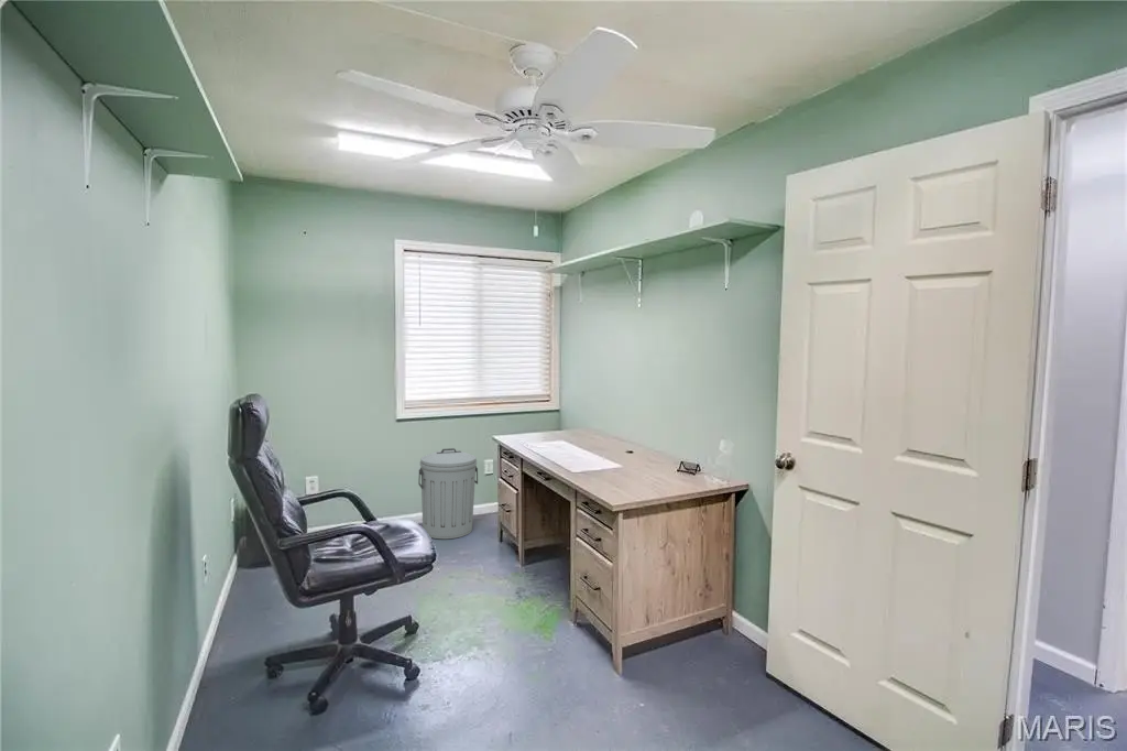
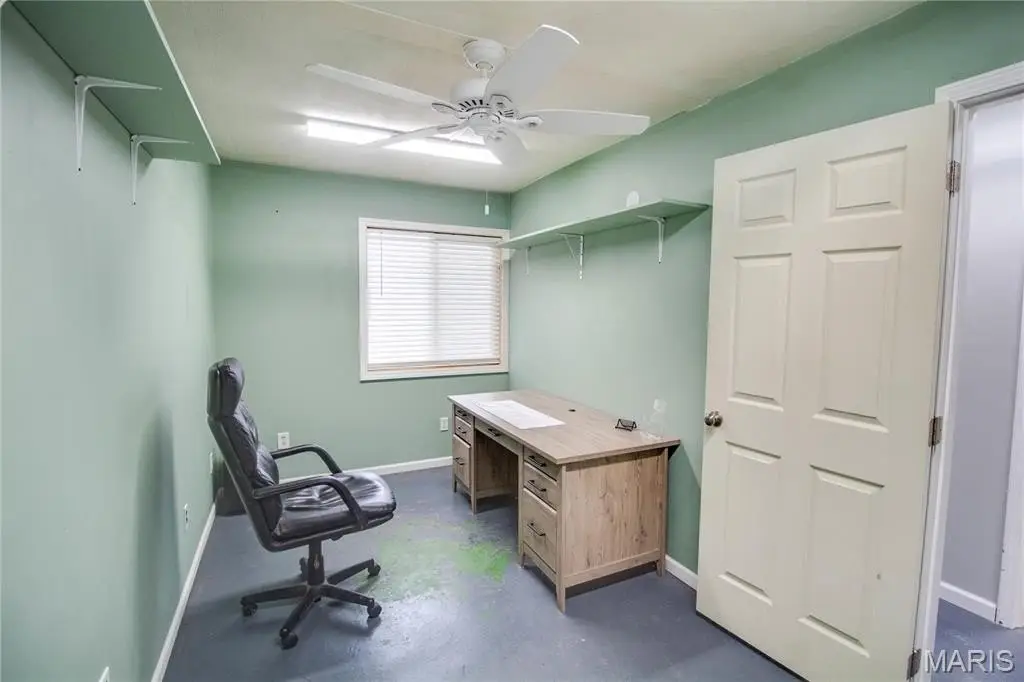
- trash can (448, 489)
